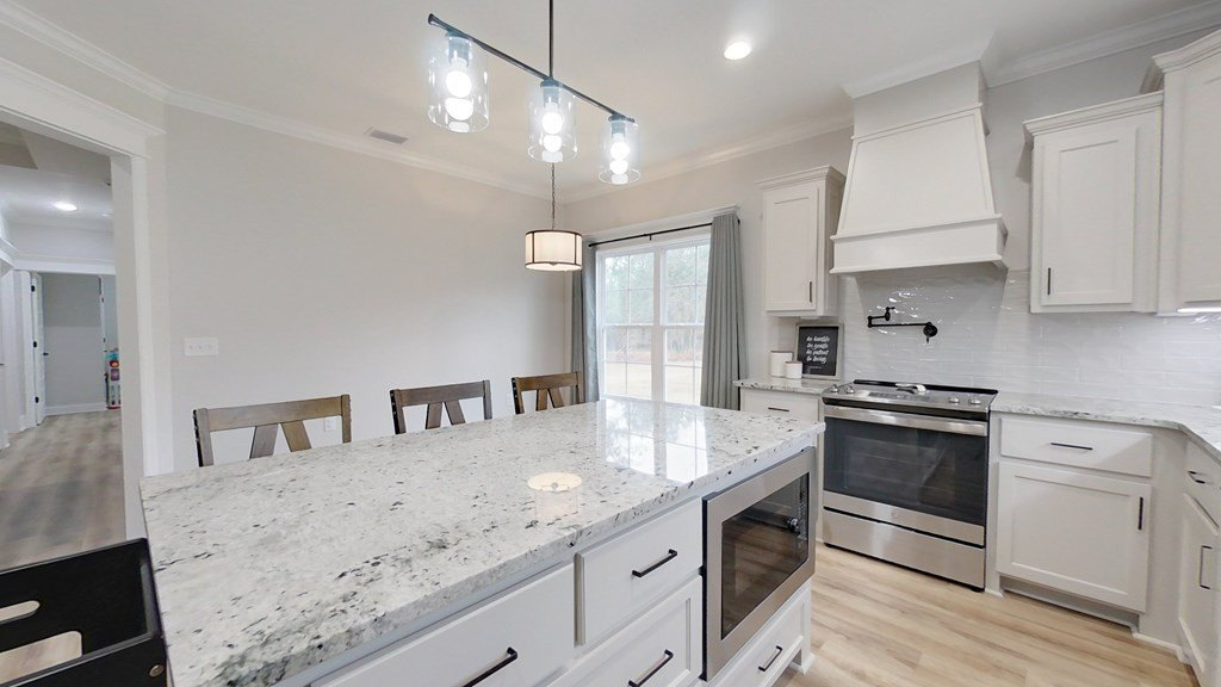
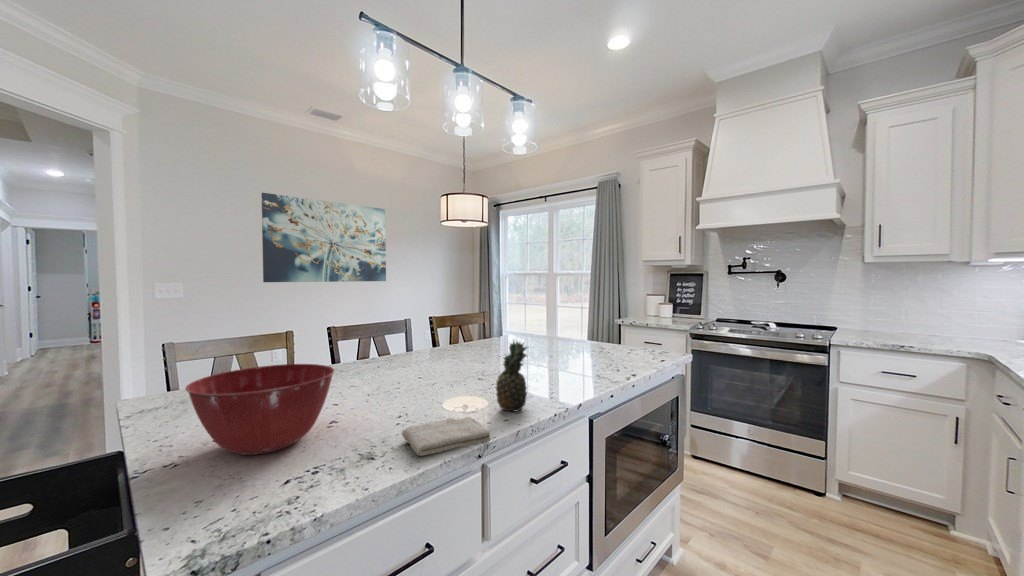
+ mixing bowl (266, 408)
+ washcloth (447, 433)
+ fruit (512, 373)
+ wall art (330, 241)
